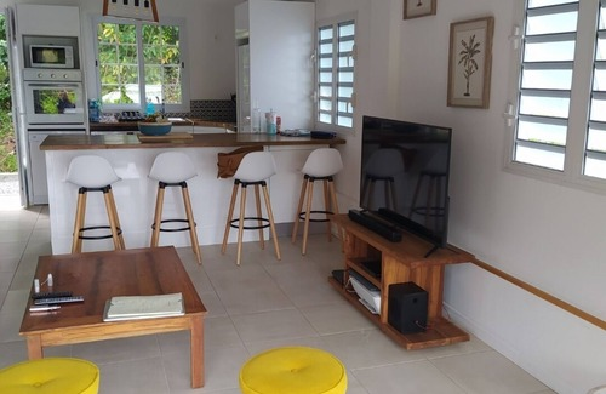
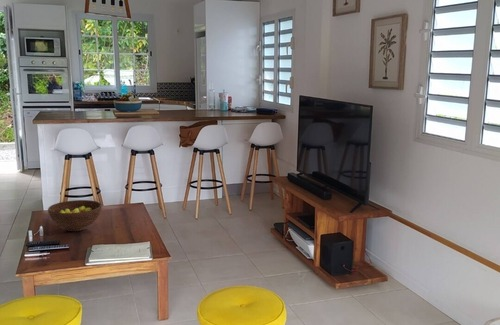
+ fruit bowl (75, 217)
